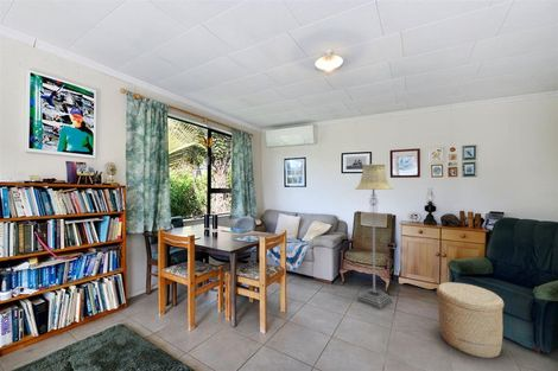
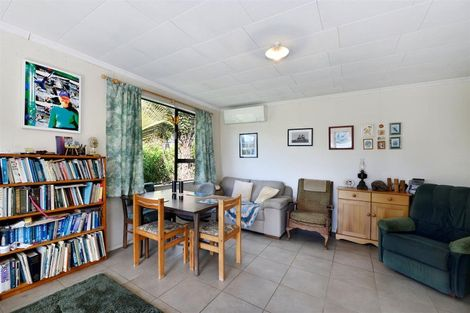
- floor lamp (374, 232)
- woven basket (468, 316)
